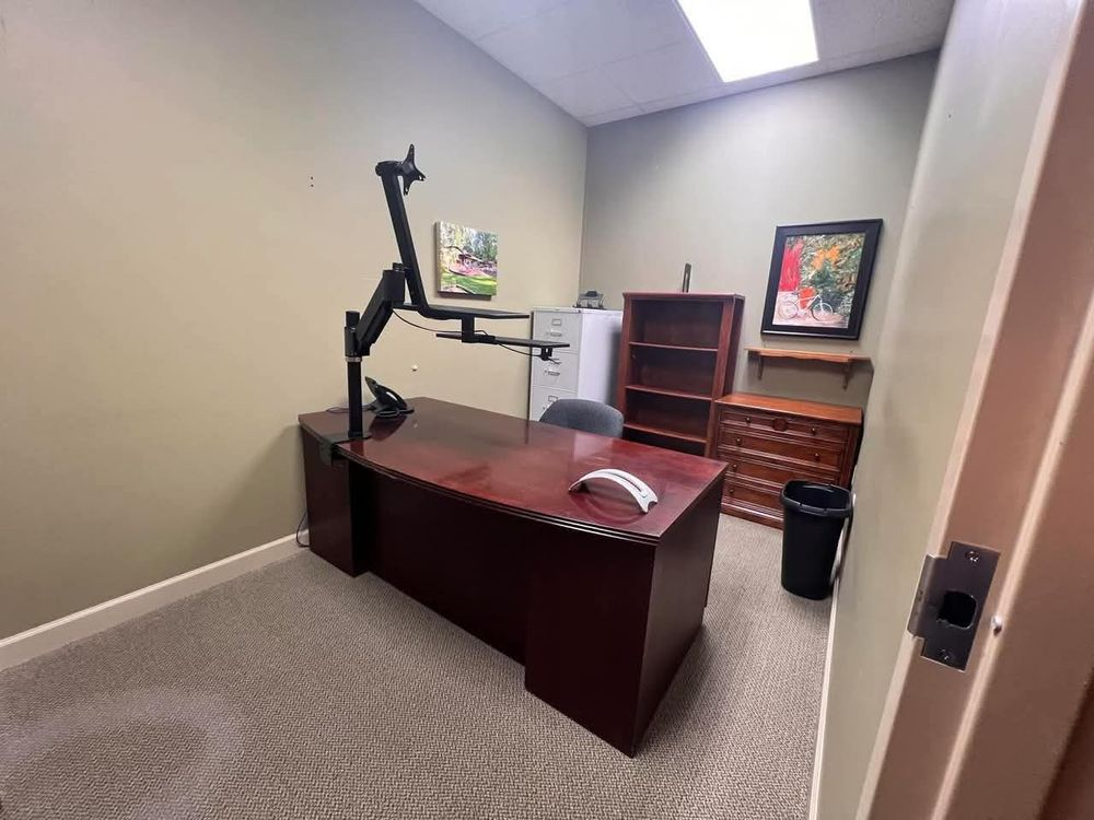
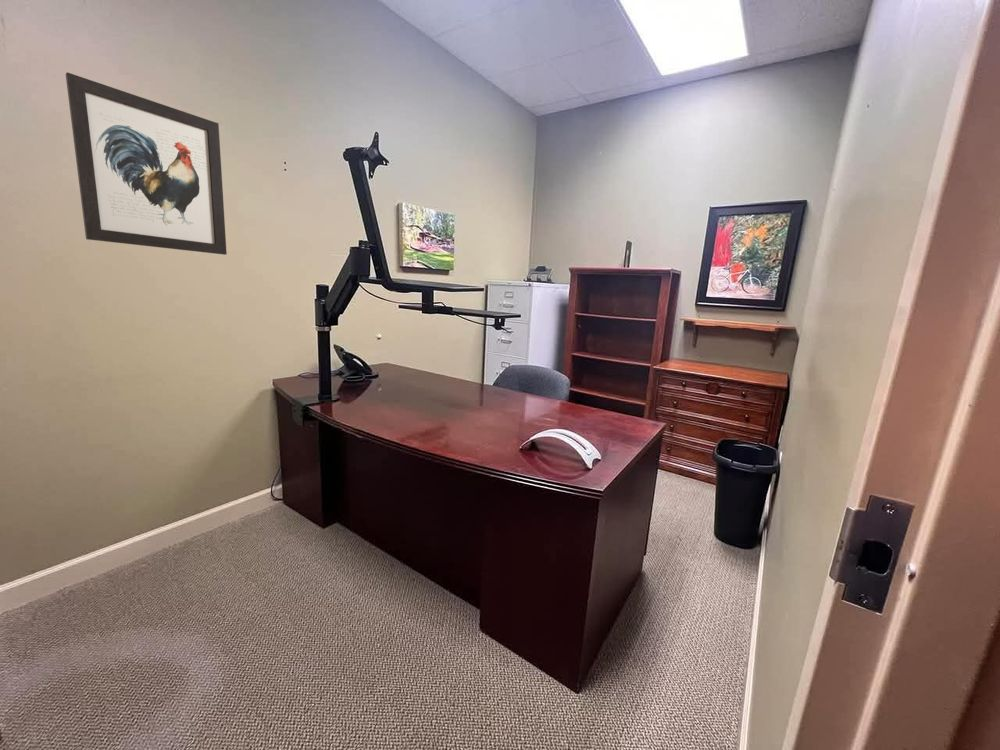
+ wall art (157, 176)
